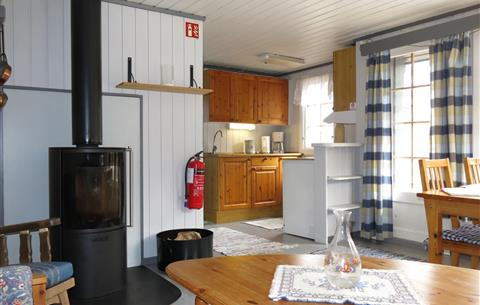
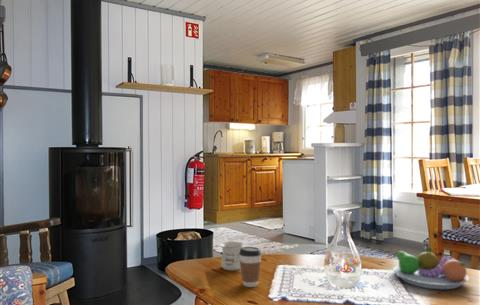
+ coffee cup (250, 266)
+ mug (236, 256)
+ fruit bowl (427, 265)
